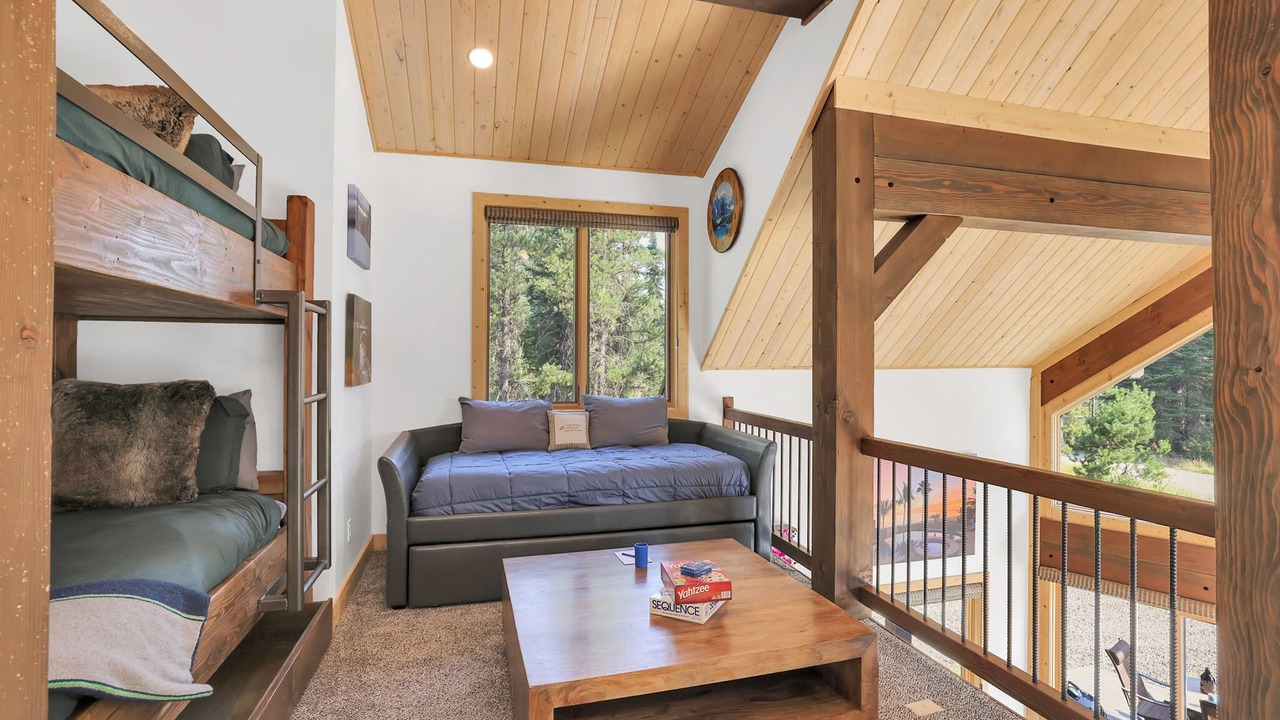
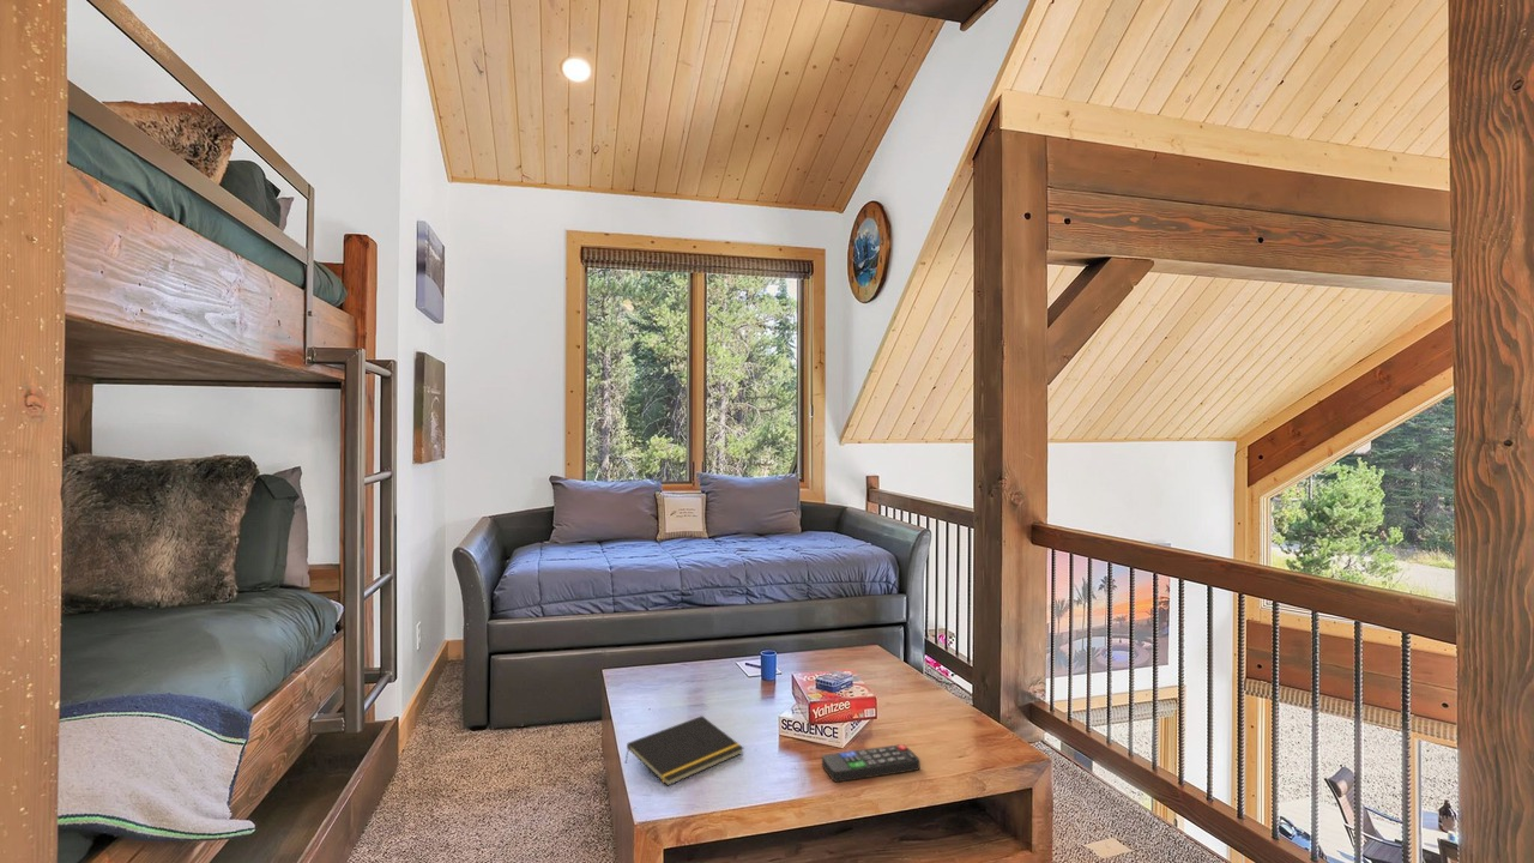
+ remote control (870, 761)
+ notepad (686, 748)
